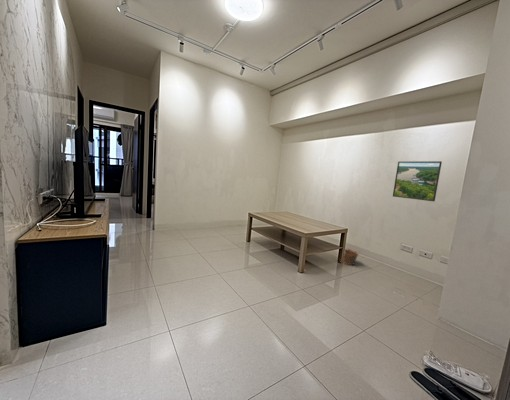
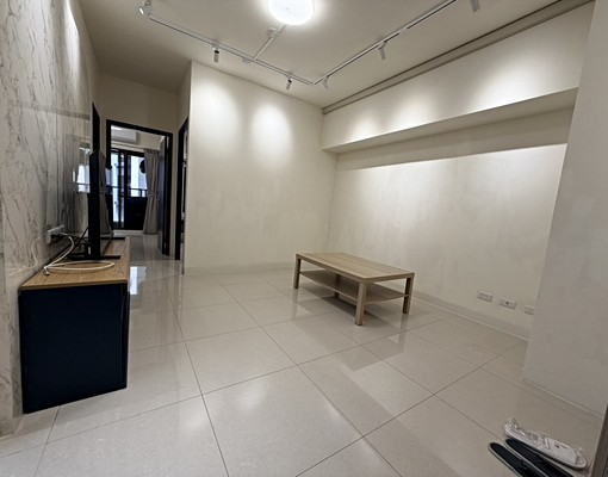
- clay pot (348, 254)
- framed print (415, 180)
